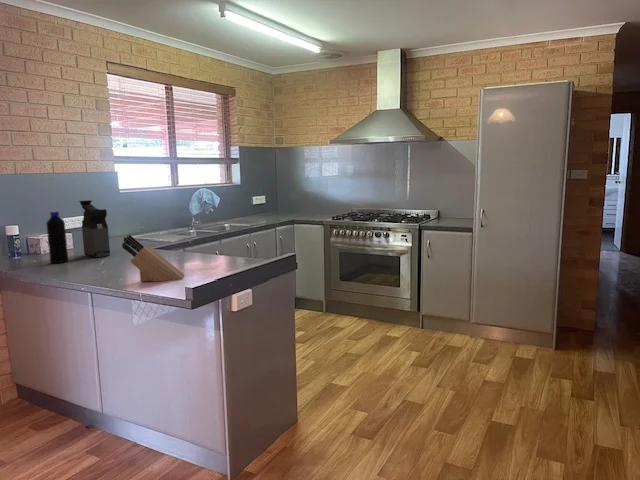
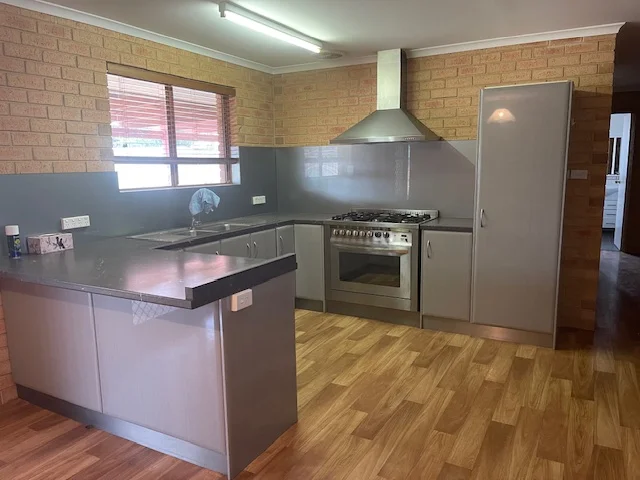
- coffee maker (94, 228)
- bottle (57, 236)
- knife block (152, 257)
